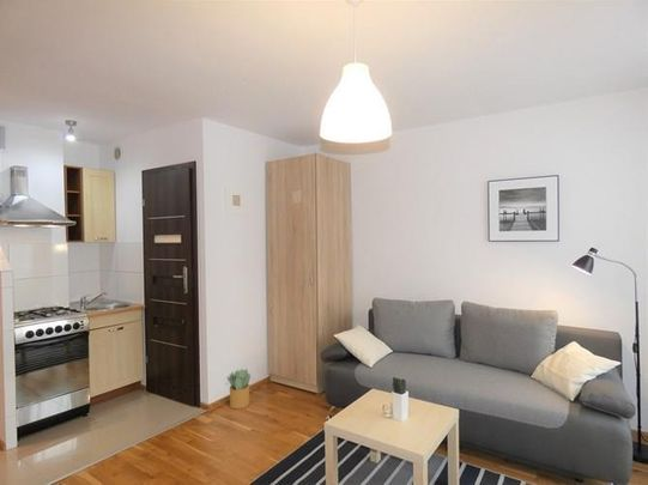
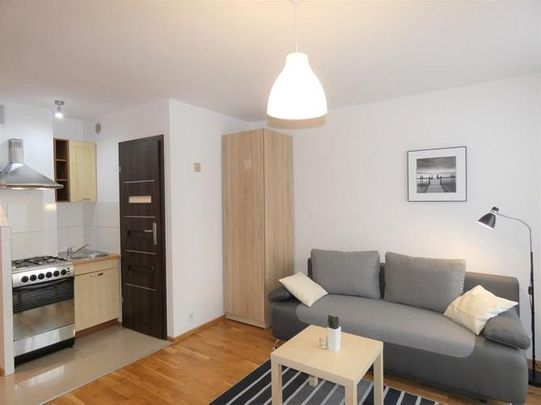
- potted plant (237, 388)
